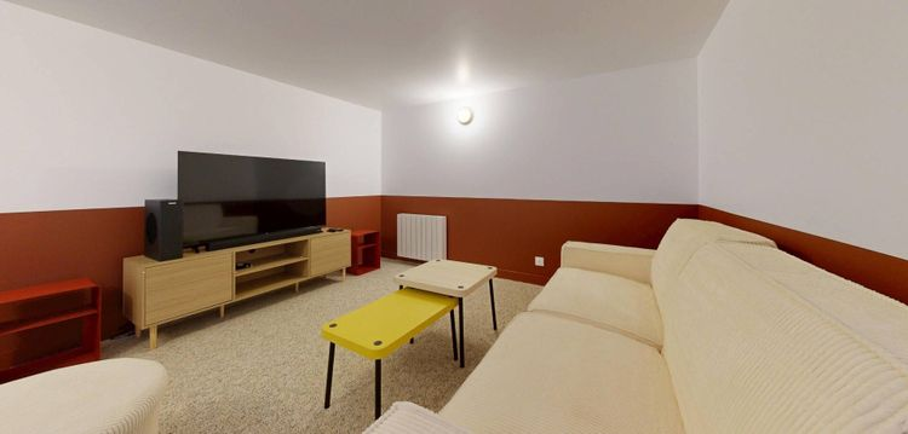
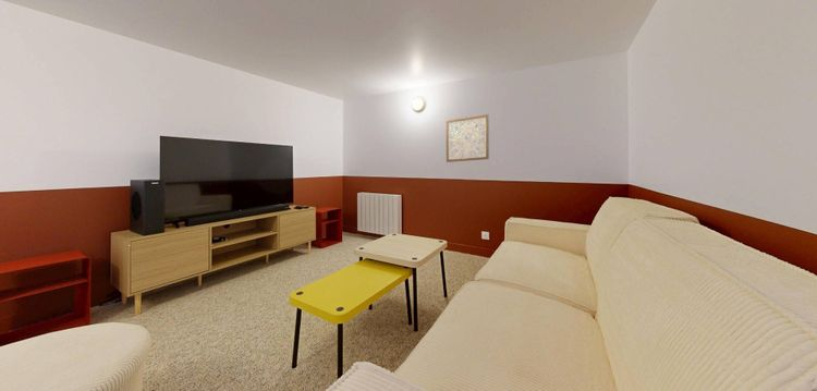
+ wall art (464, 138)
